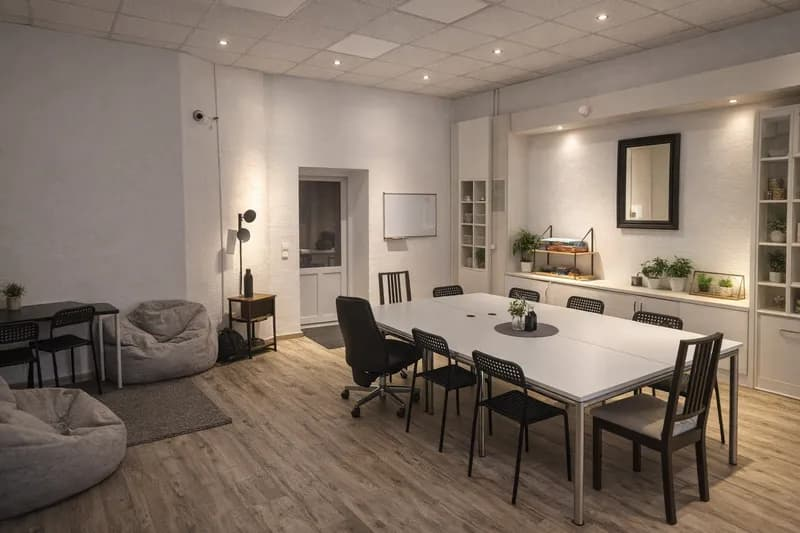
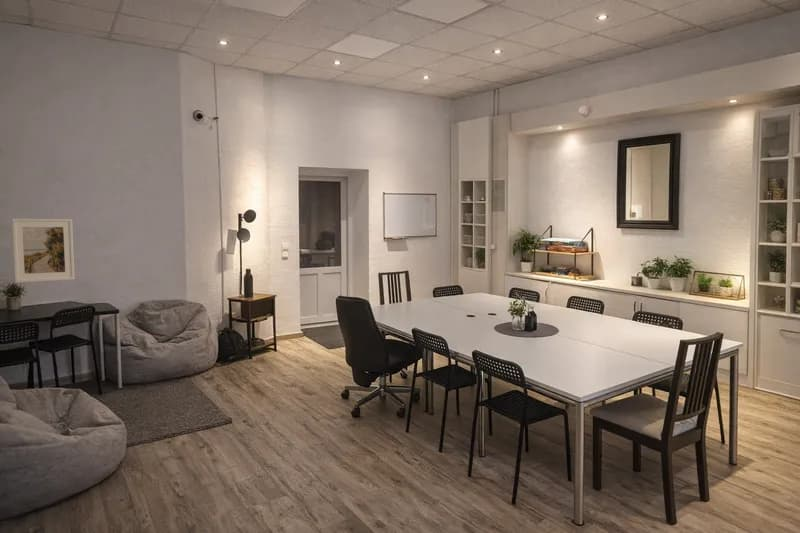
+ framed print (44, 250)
